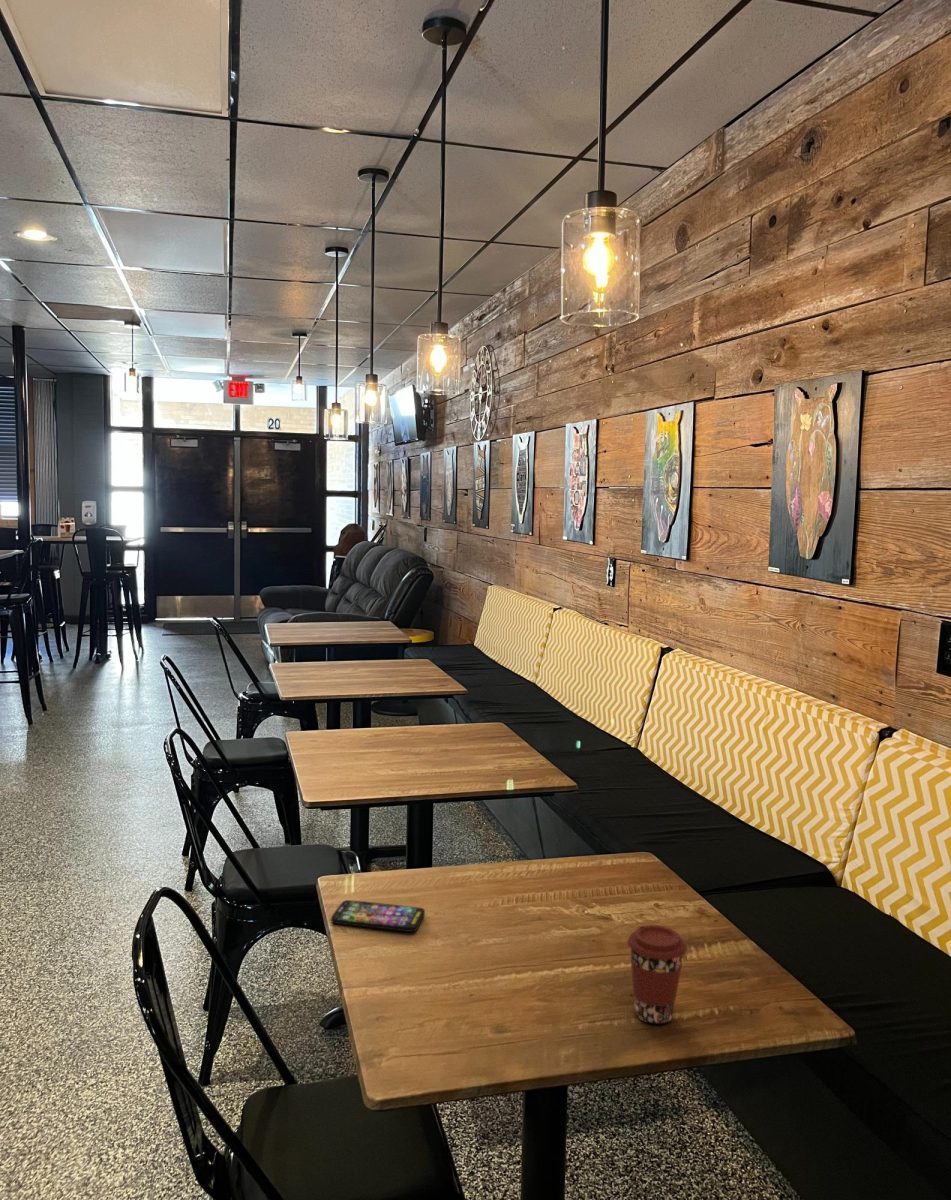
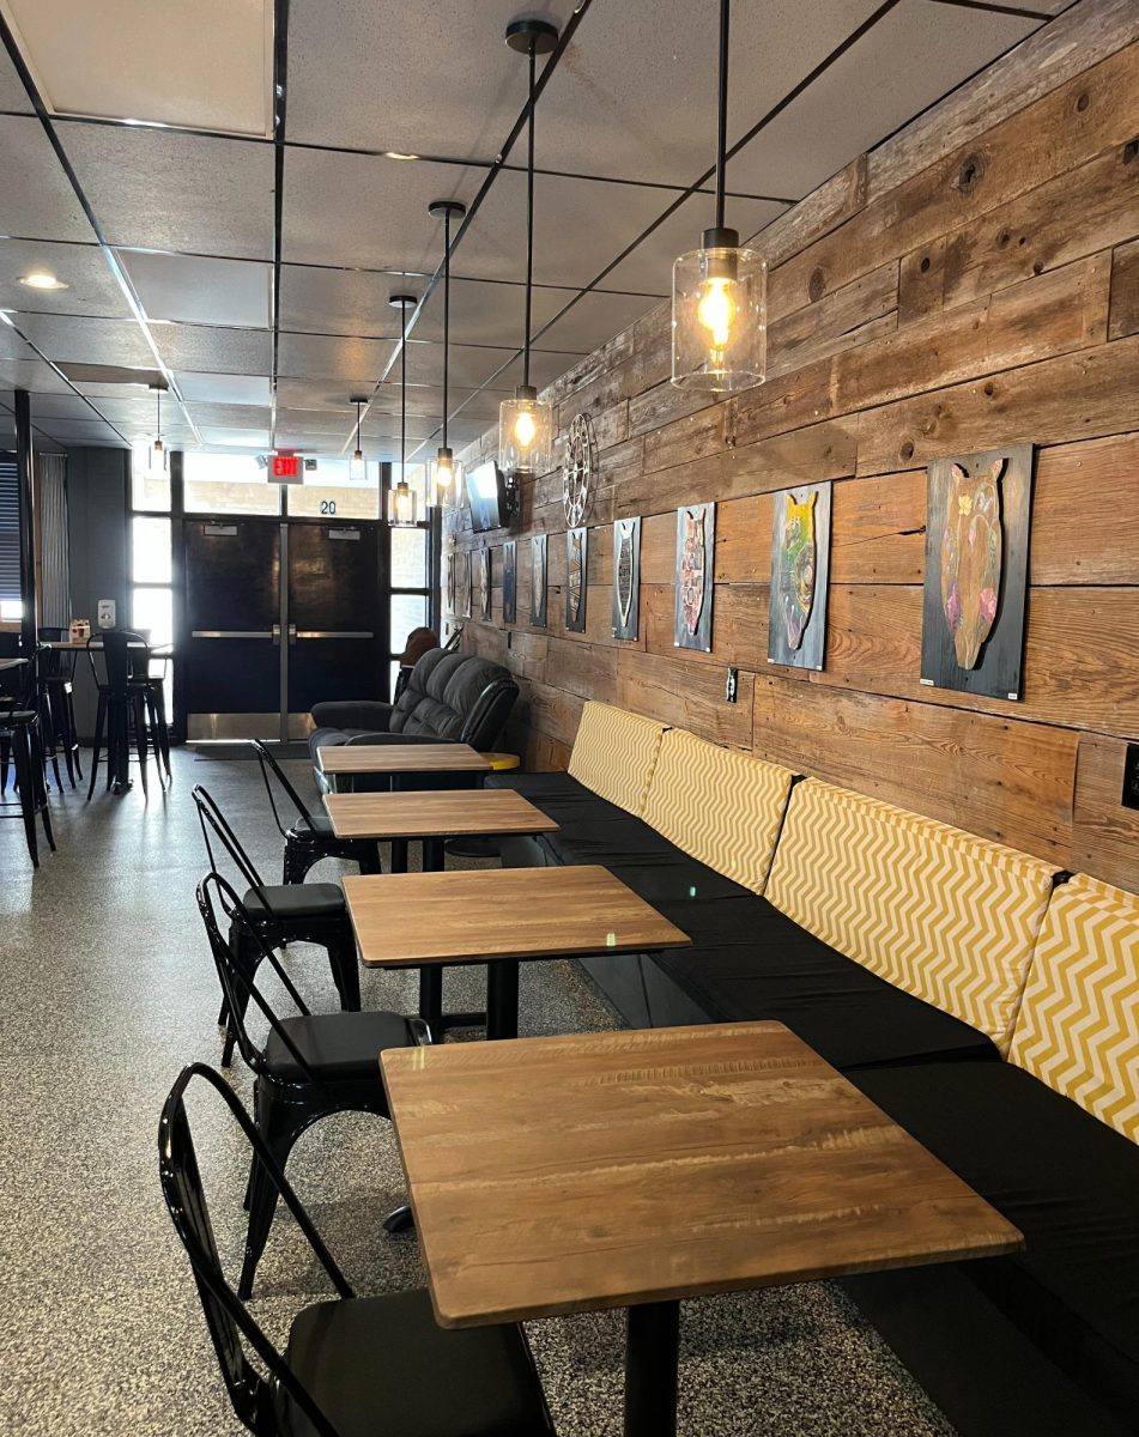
- coffee cup (655, 974)
- smartphone (378, 915)
